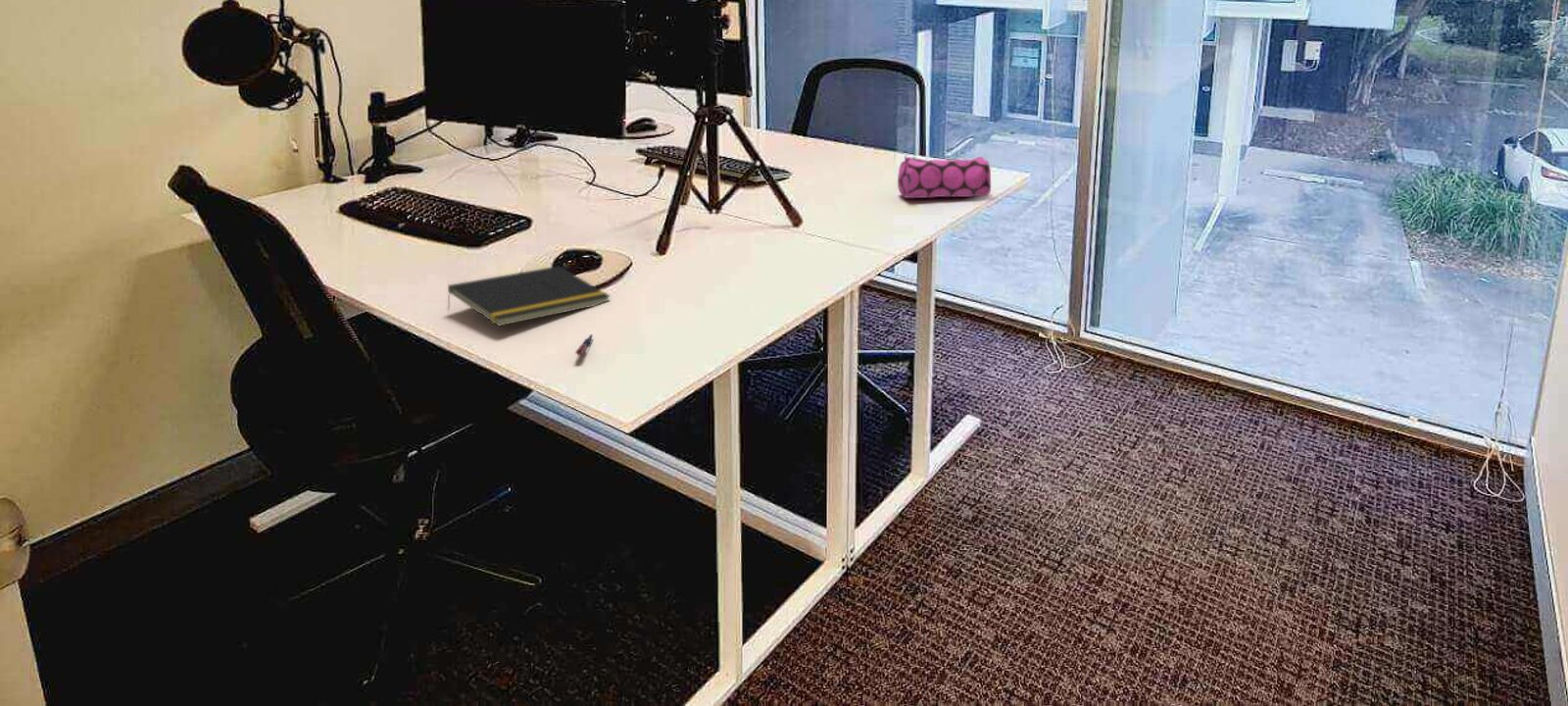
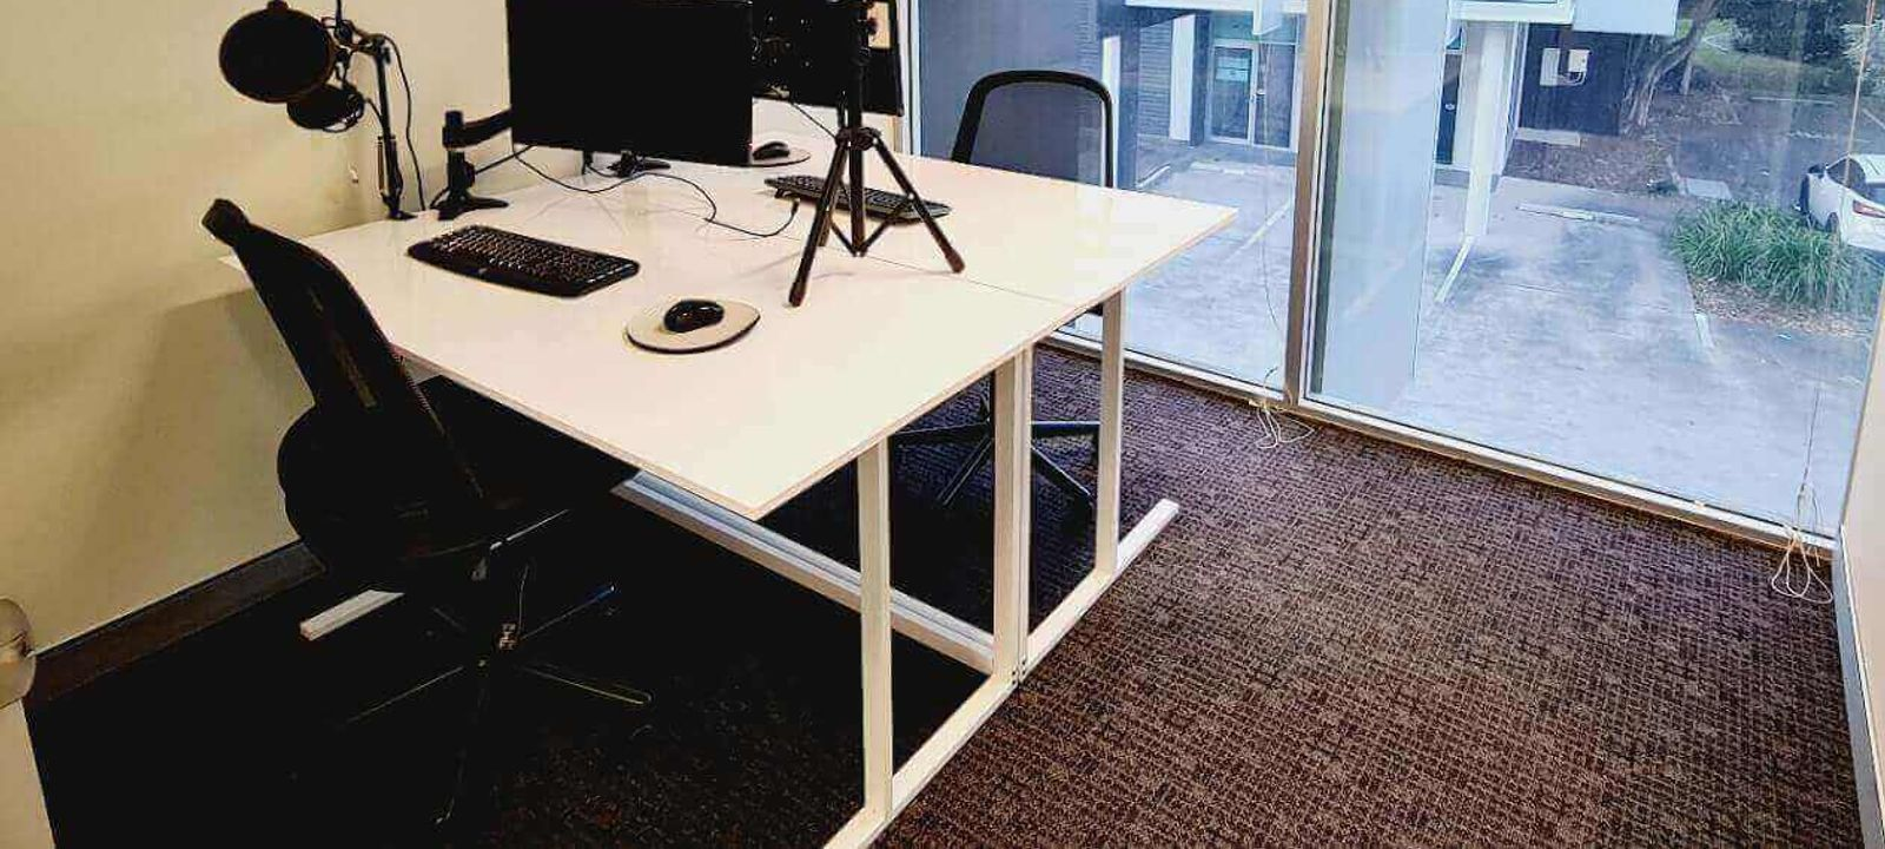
- pen (586, 341)
- notepad (530, 293)
- pencil case (945, 176)
